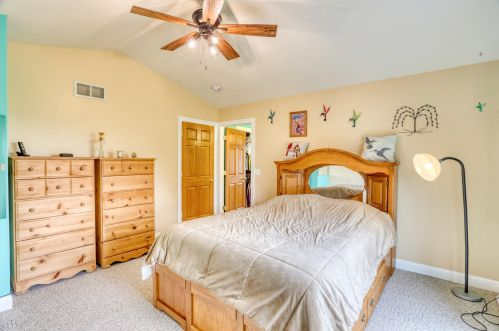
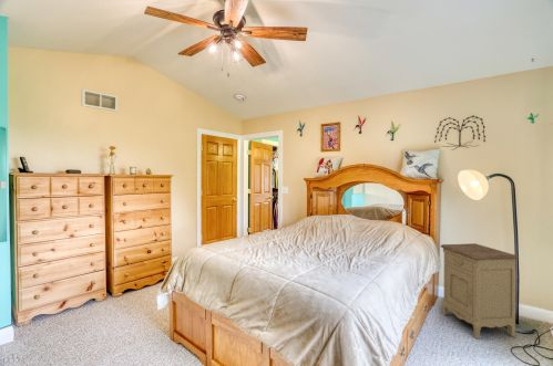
+ nightstand (472, 286)
